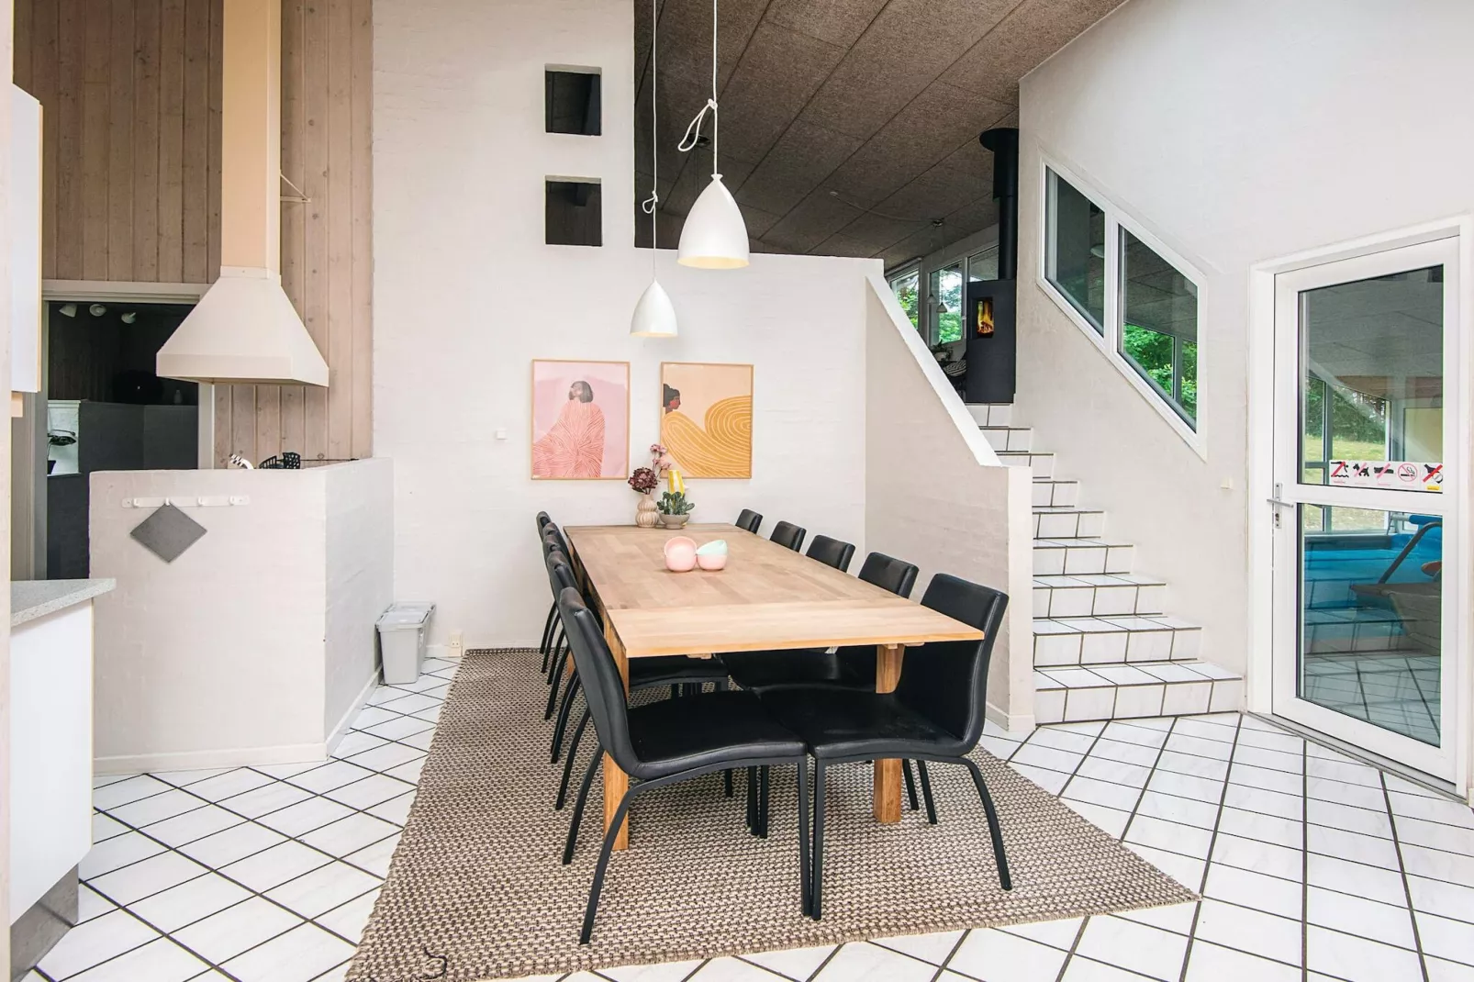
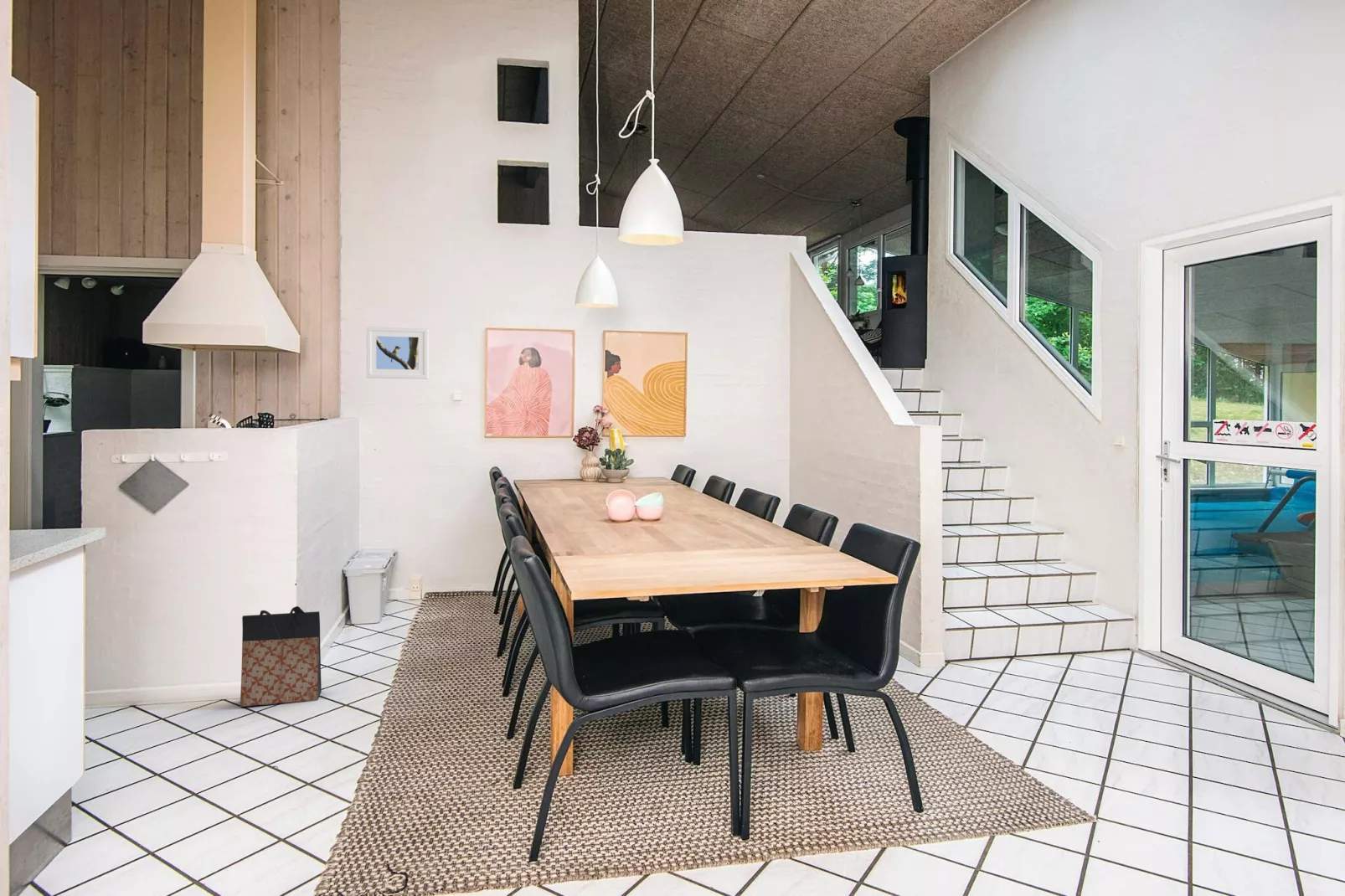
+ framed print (398, 353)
+ bag (281, 652)
